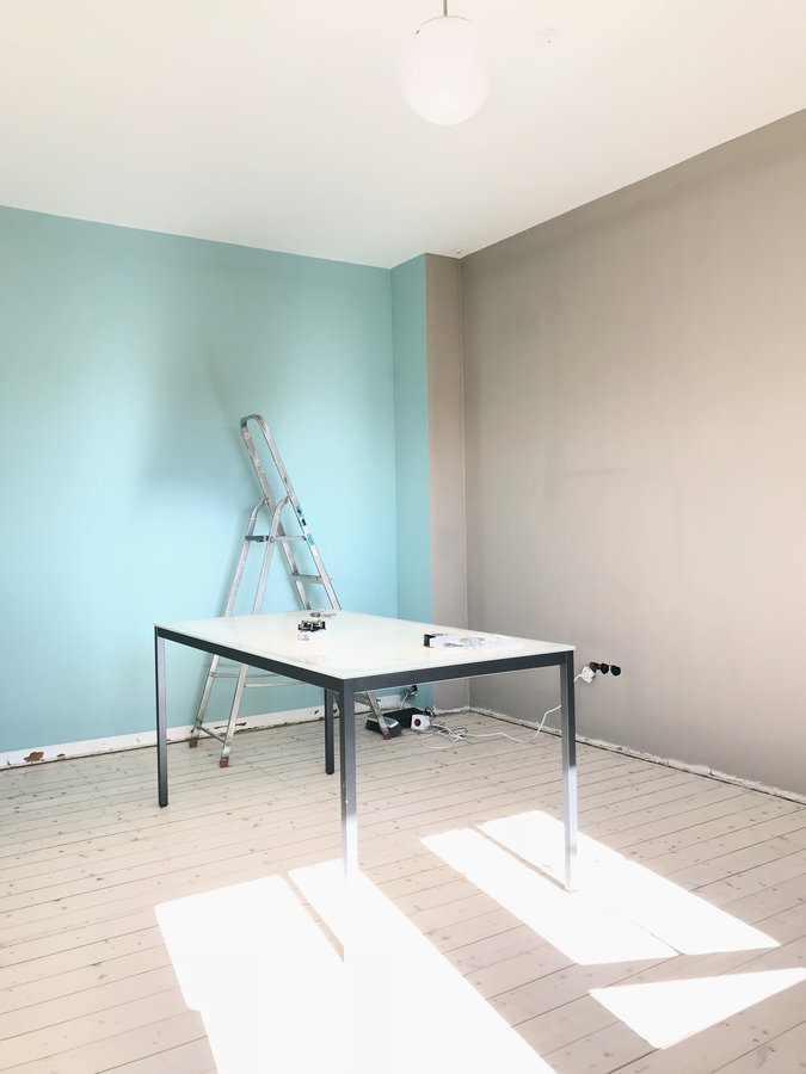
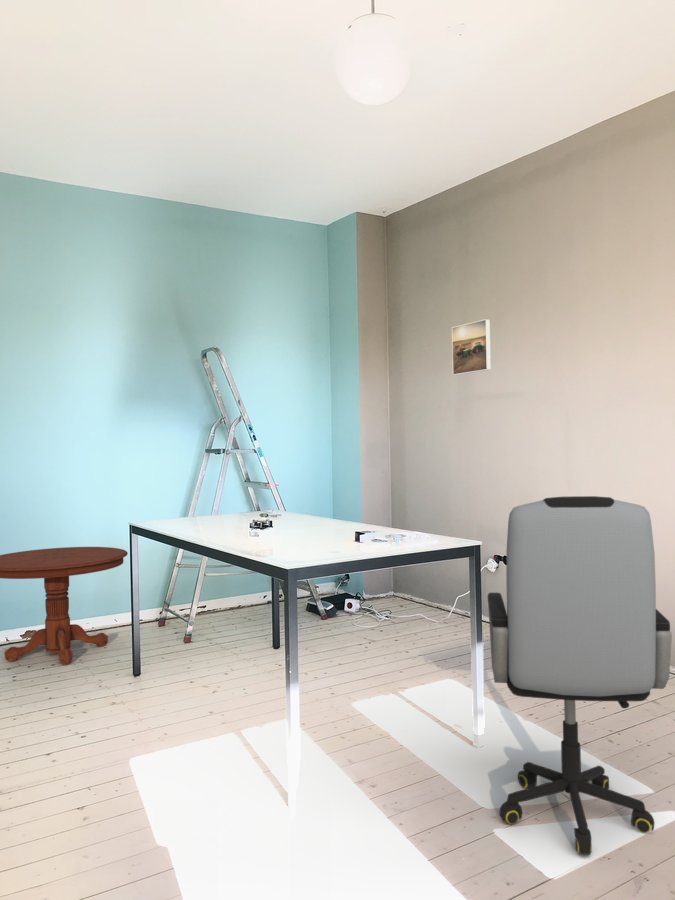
+ pedestal table (56, 604)
+ office chair (570, 656)
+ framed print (470, 348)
